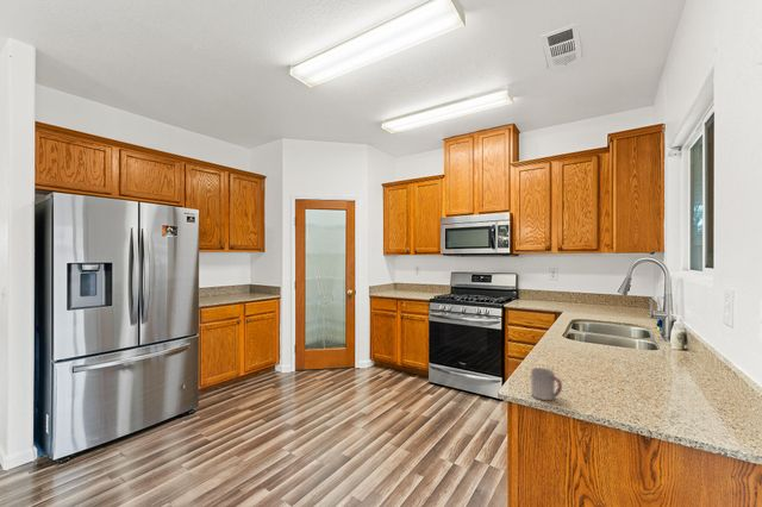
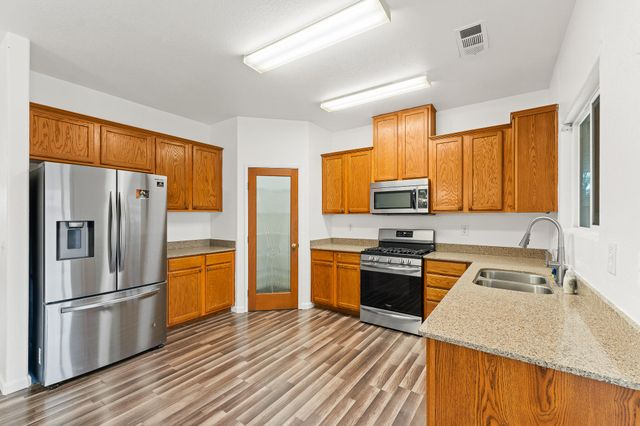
- cup (546, 384)
